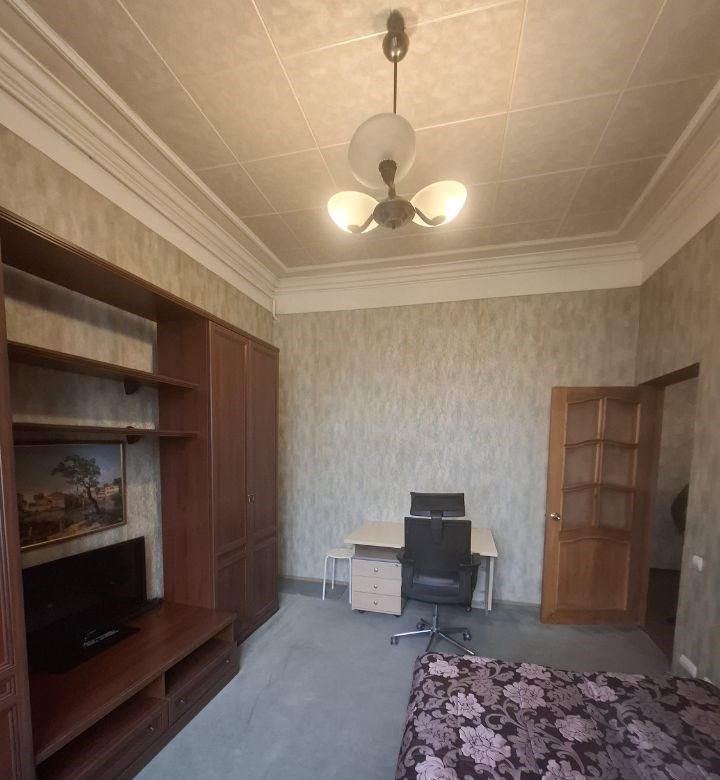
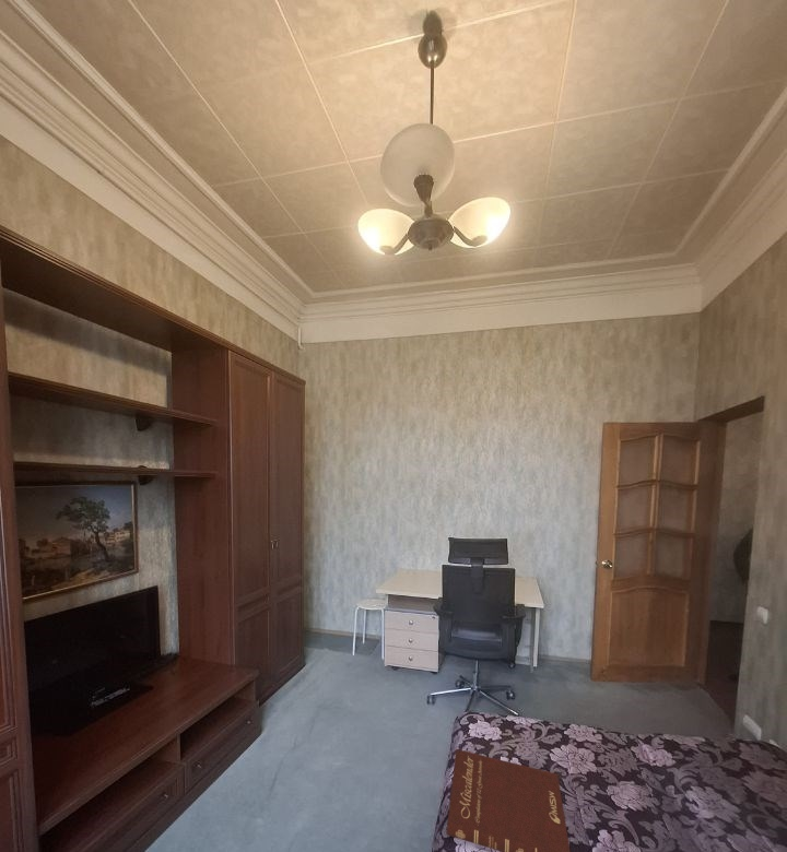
+ book (505, 803)
